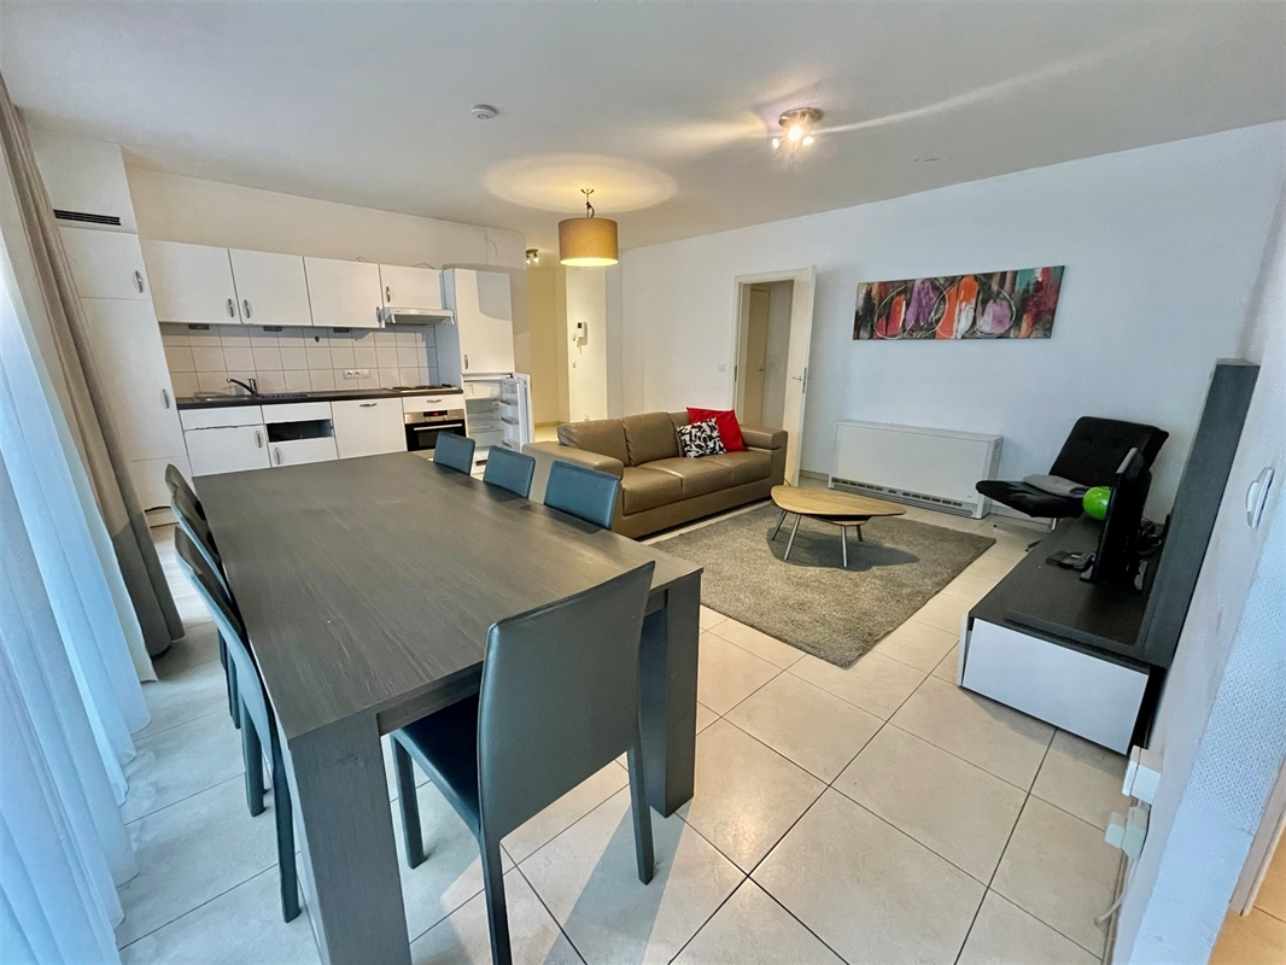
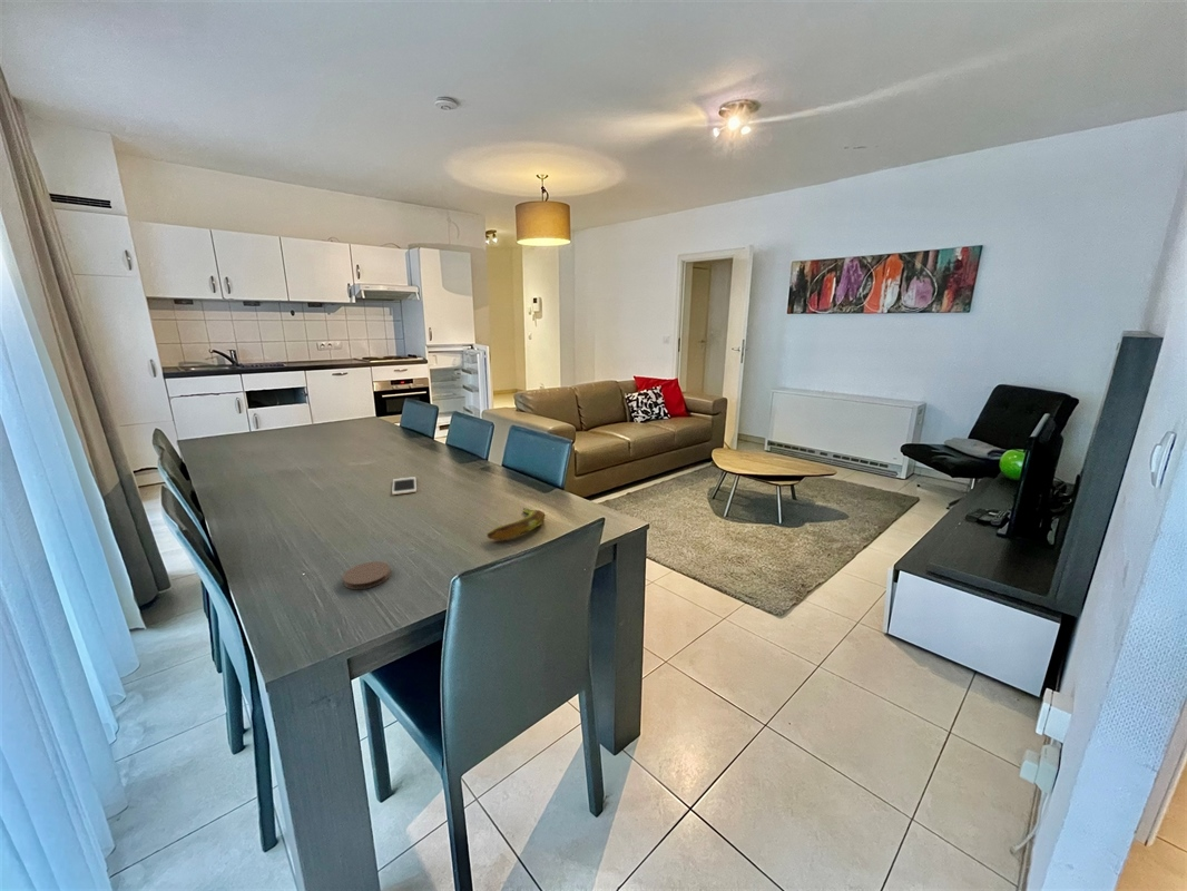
+ coaster (367, 575)
+ cell phone (404, 484)
+ banana (516, 521)
